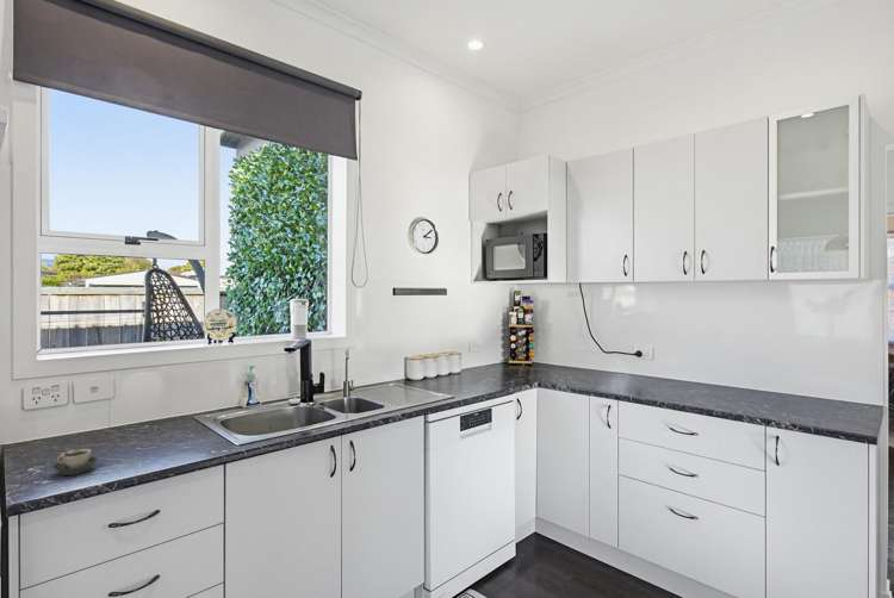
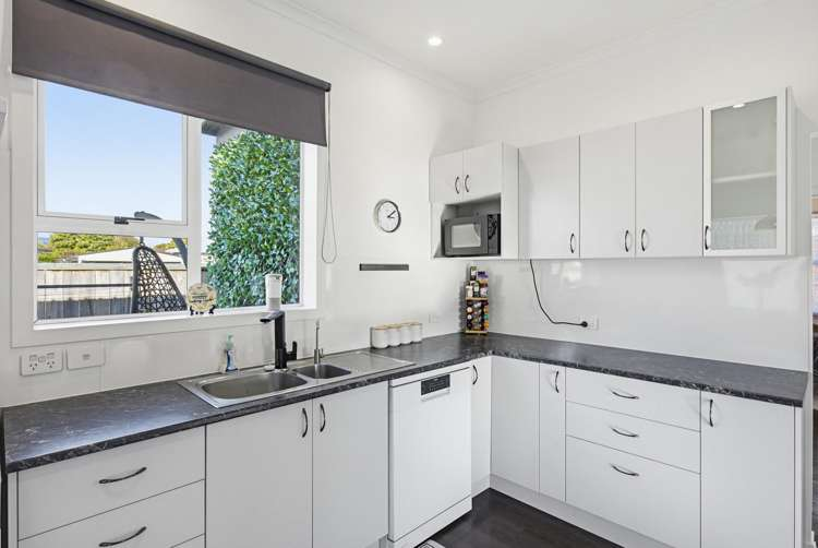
- cup (75, 461)
